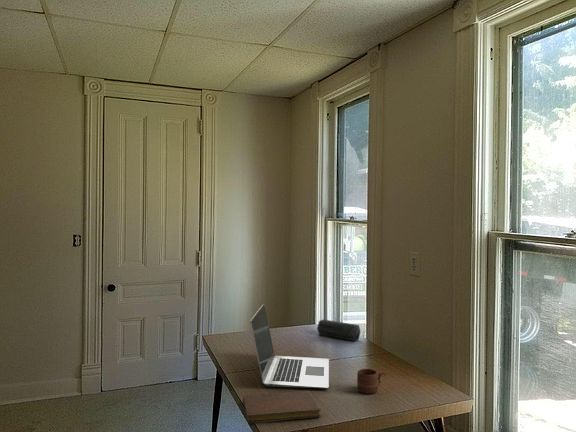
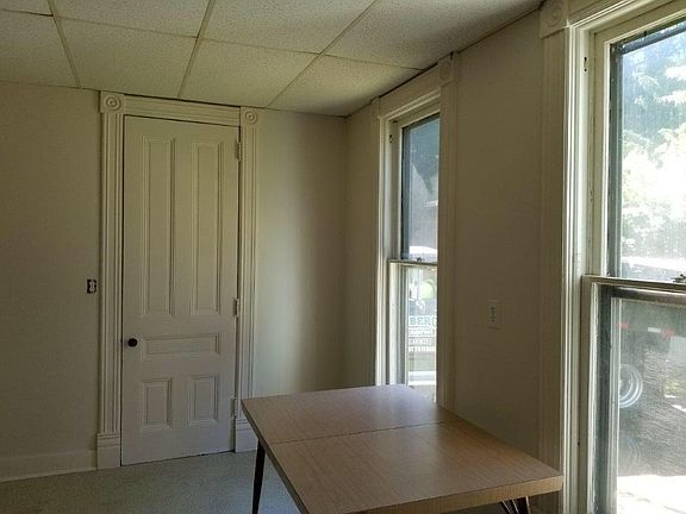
- notebook (280, 405)
- laptop (292, 357)
- mug (372, 380)
- speaker (338, 329)
